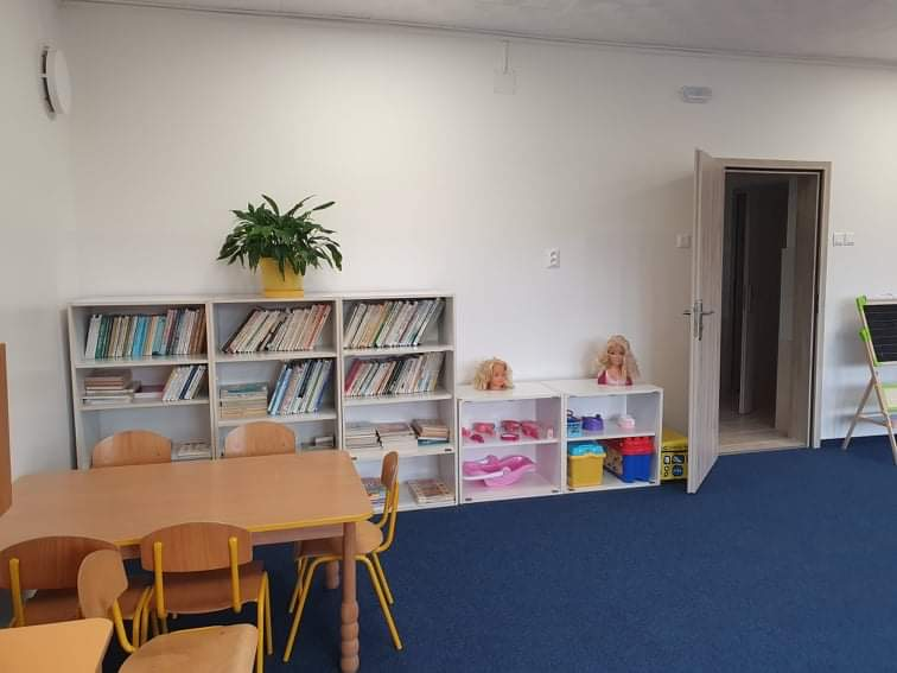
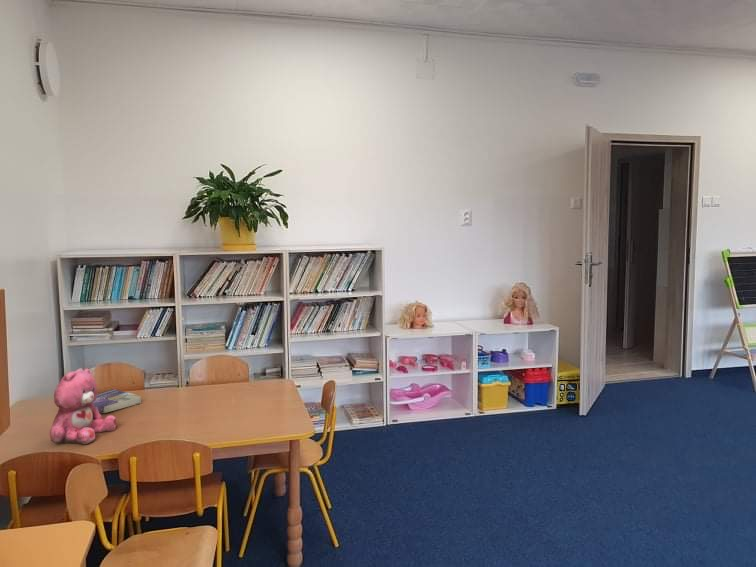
+ teddy bear (80, 402)
+ book (109, 400)
